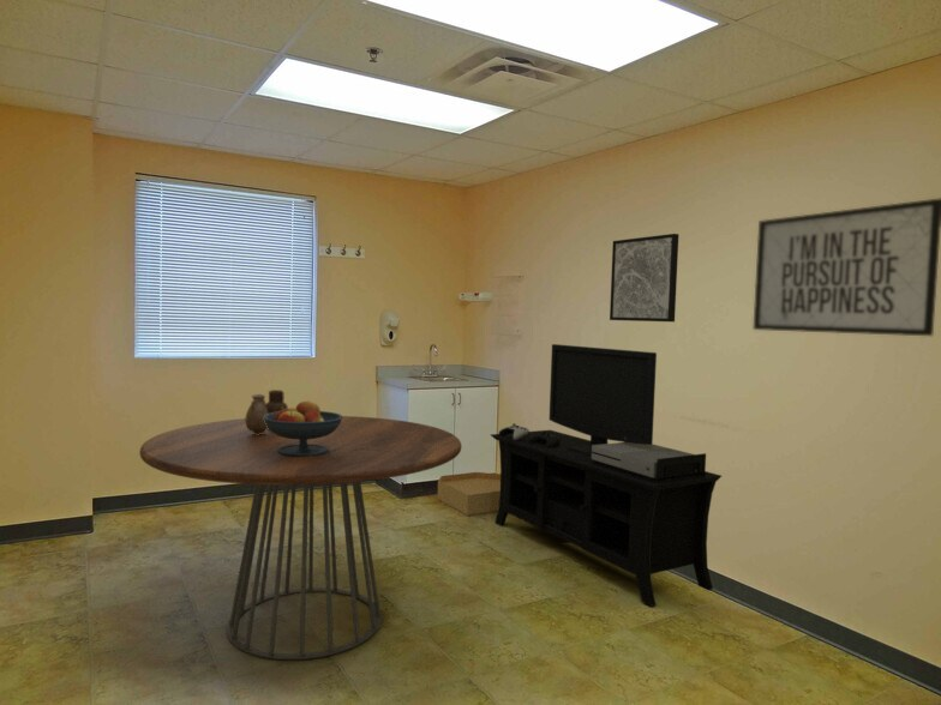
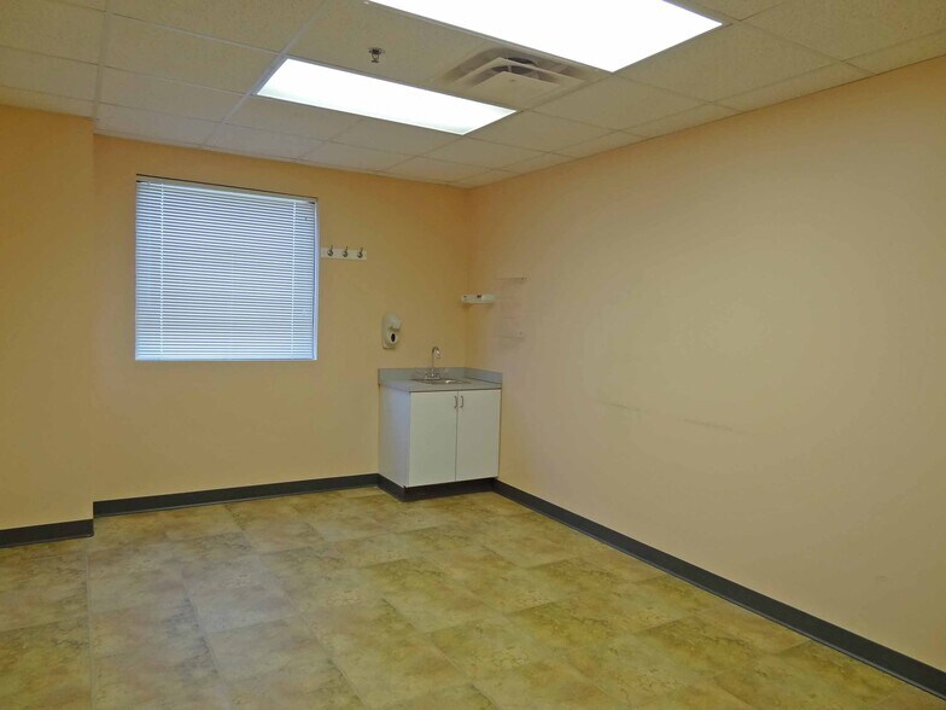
- media console (591, 451)
- basket (483, 490)
- dining table (306, 530)
- wall art (642, 279)
- vase (266, 411)
- mirror (835, 271)
- fruit bowl (302, 427)
